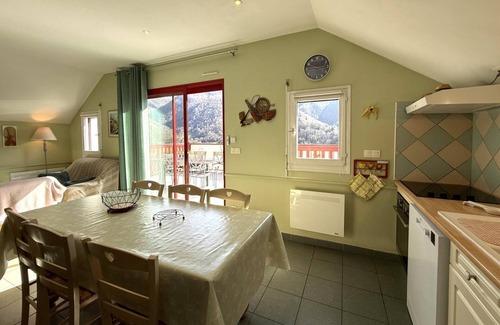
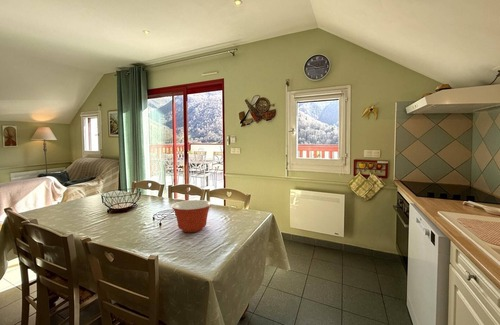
+ mixing bowl (192, 216)
